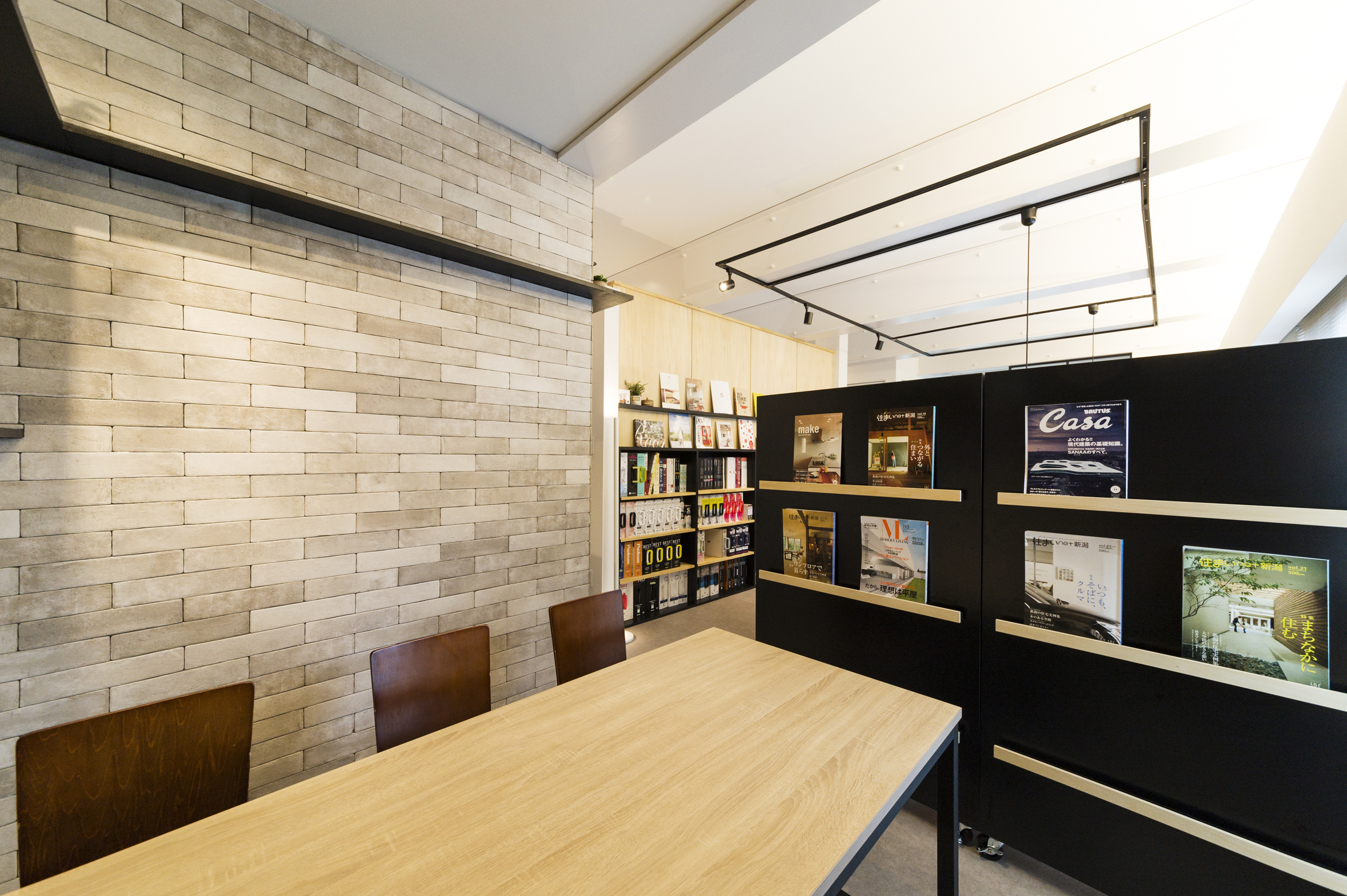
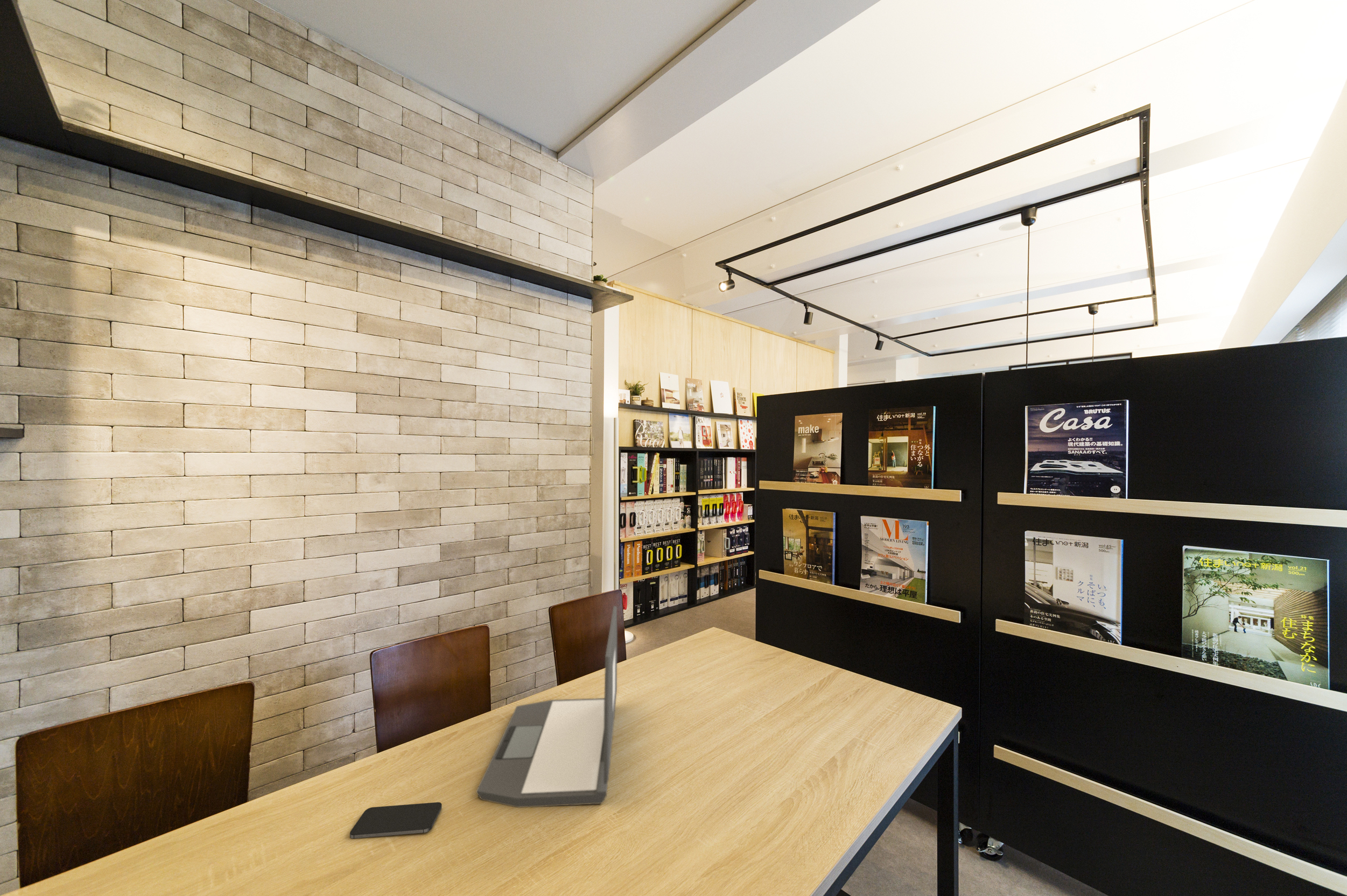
+ laptop (557, 700)
+ smartphone (397, 820)
